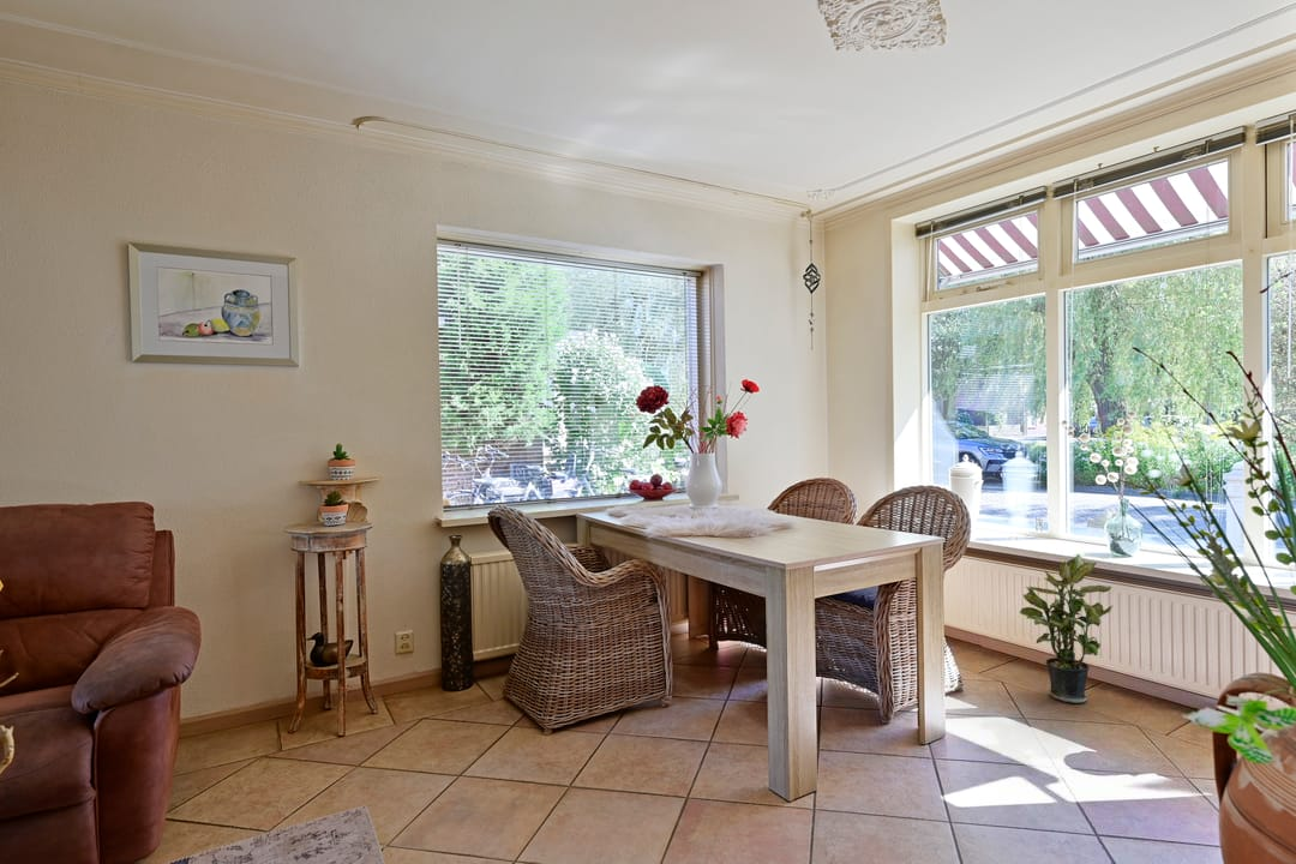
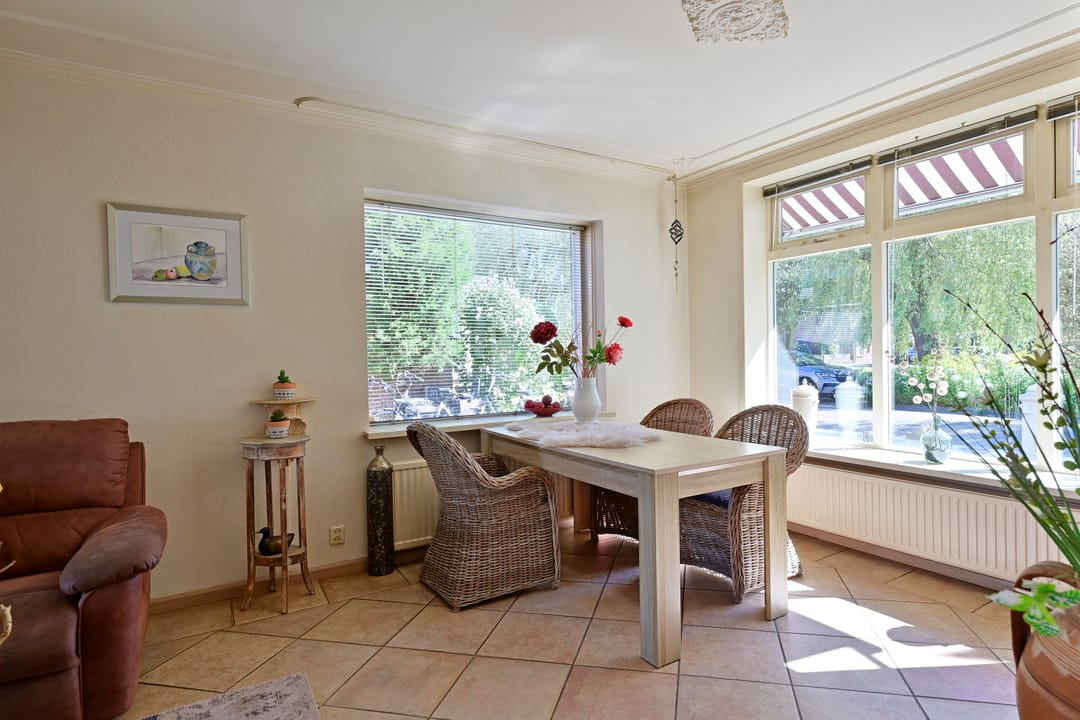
- potted plant (1066, 625)
